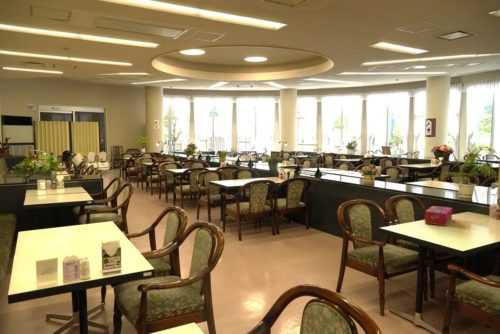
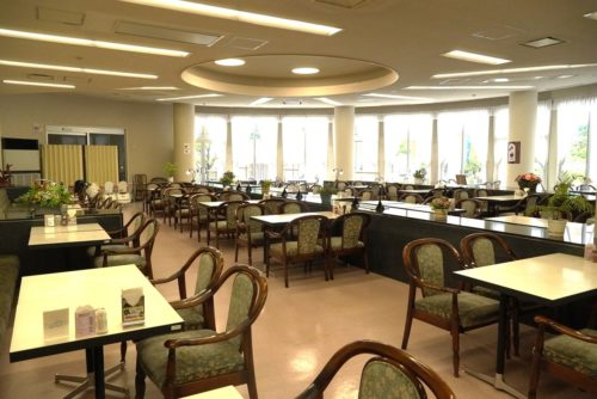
- tissue box (438, 215)
